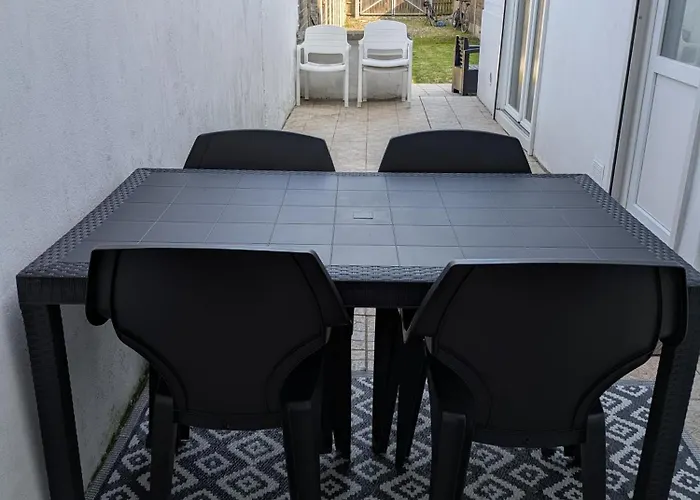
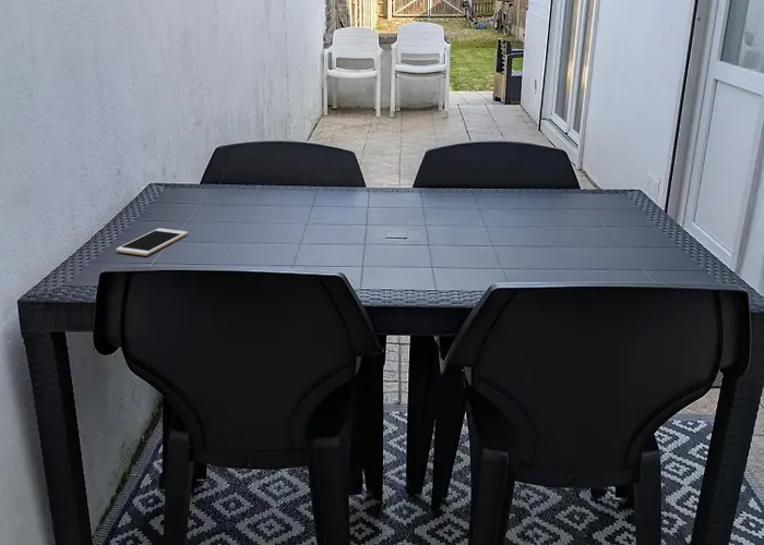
+ cell phone (153, 241)
